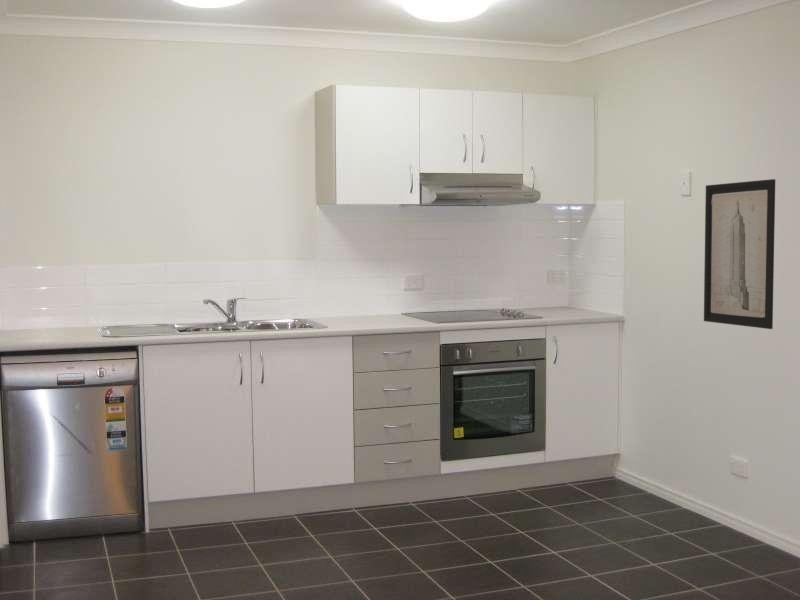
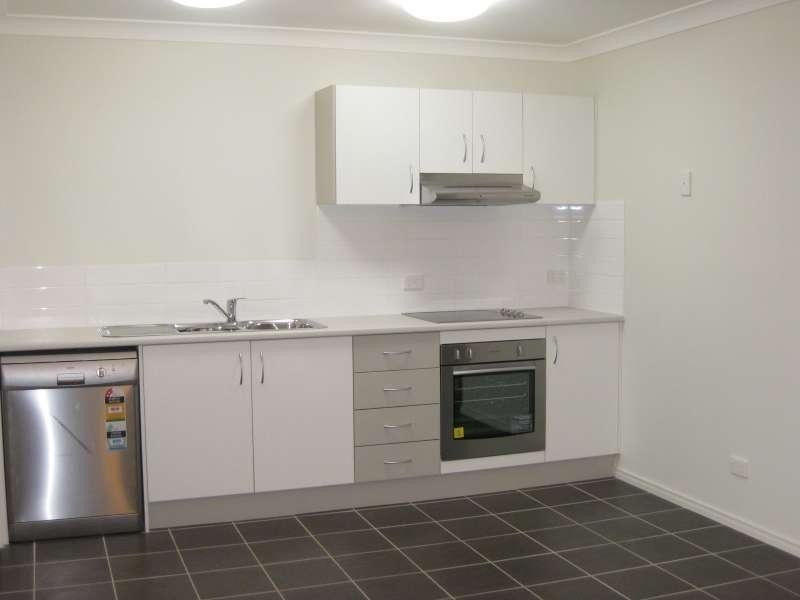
- wall art (737, 254)
